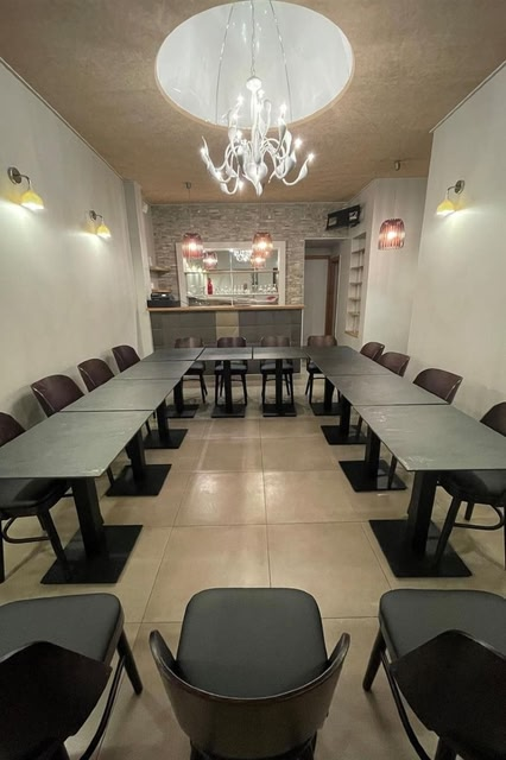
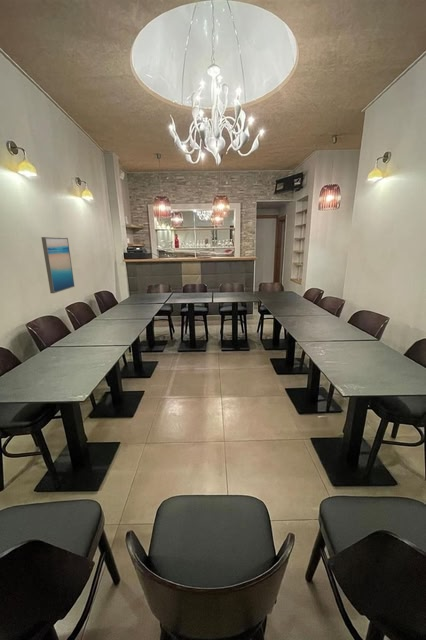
+ wall art (59, 264)
